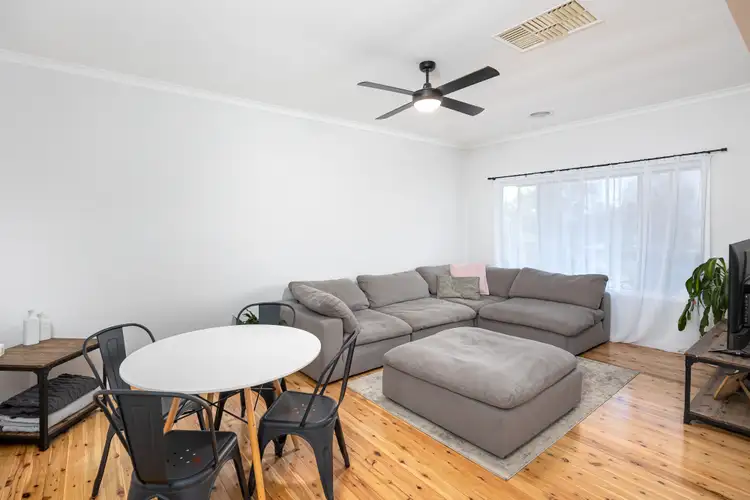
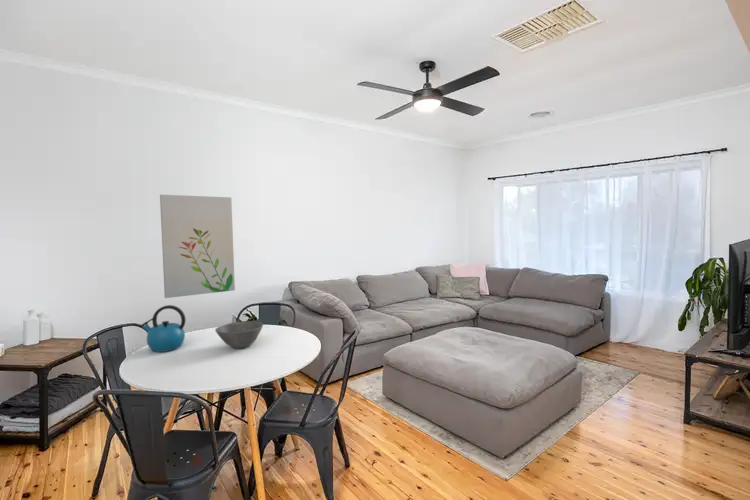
+ kettle (163, 327)
+ wall art (199, 245)
+ bowl (240, 336)
